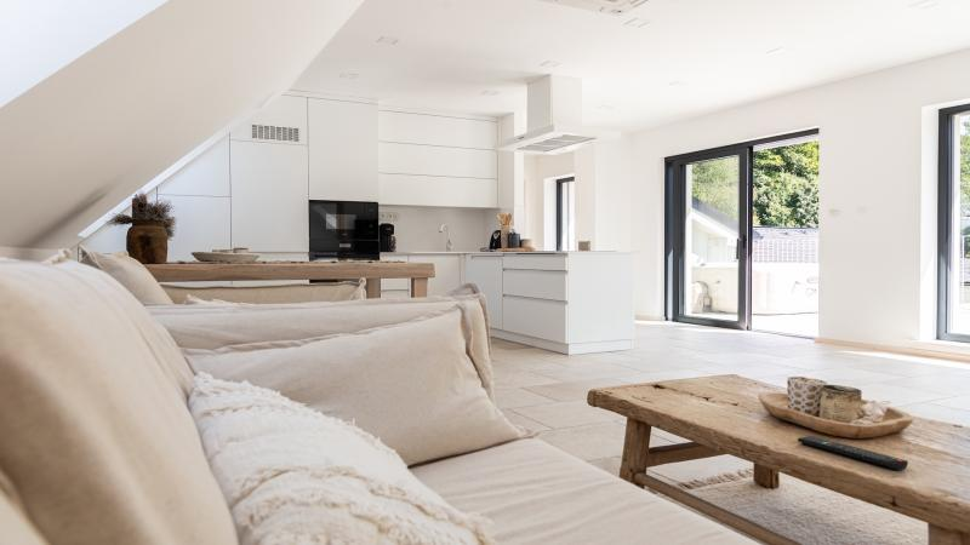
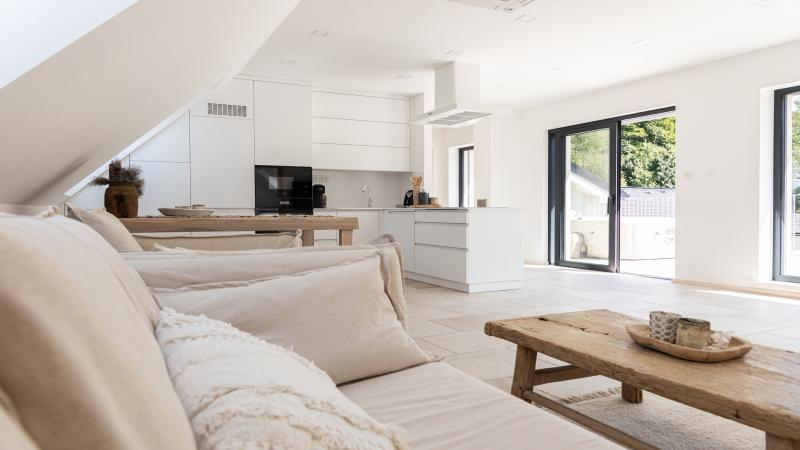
- remote control (850, 452)
